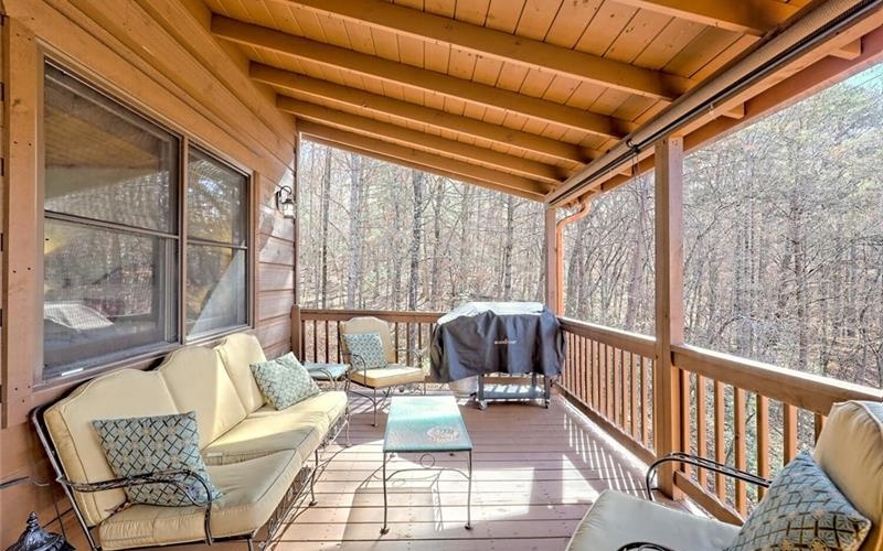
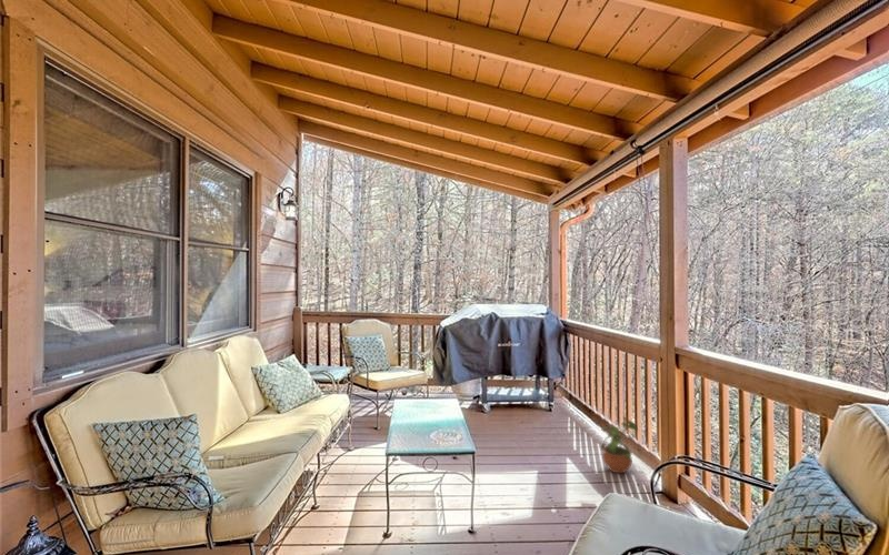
+ potted plant (621, 445)
